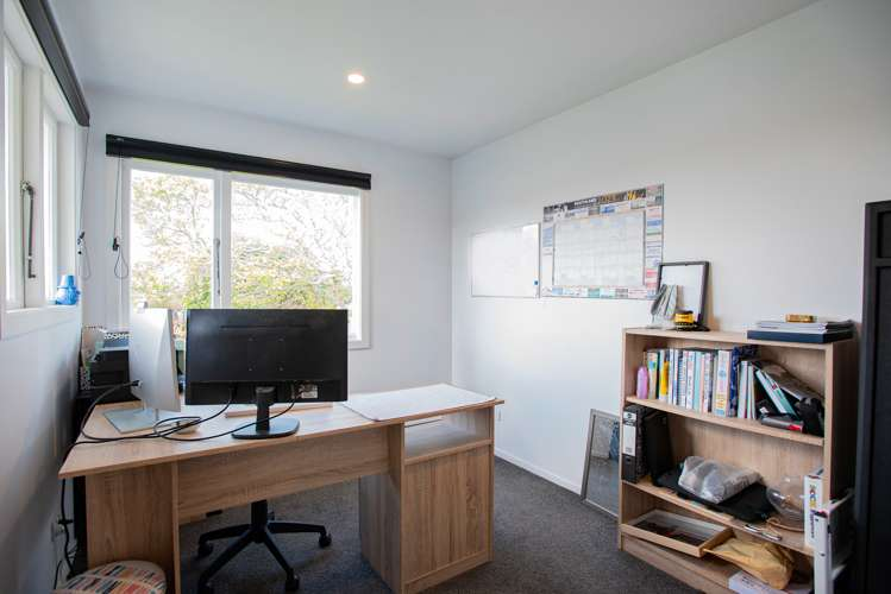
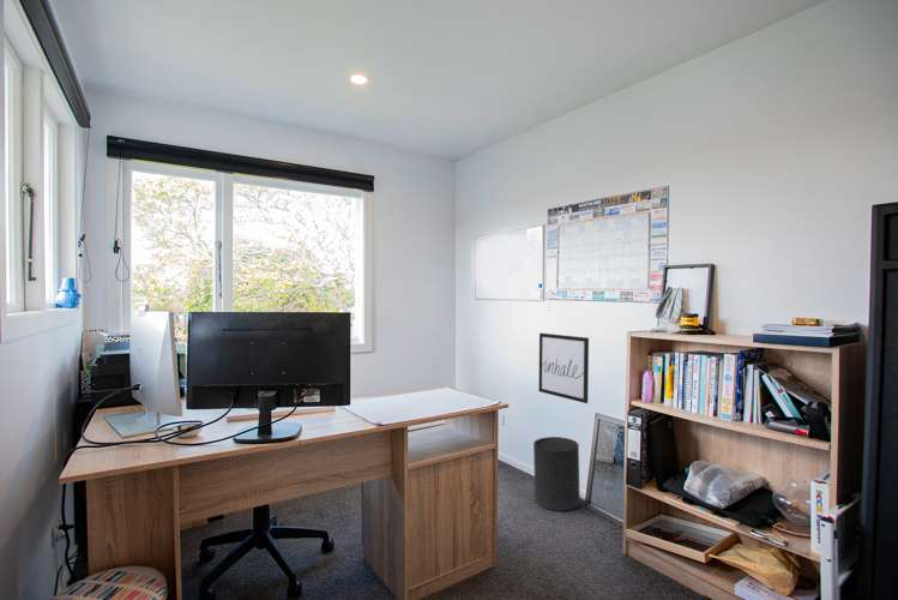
+ trash can (556, 472)
+ wall art (562, 366)
